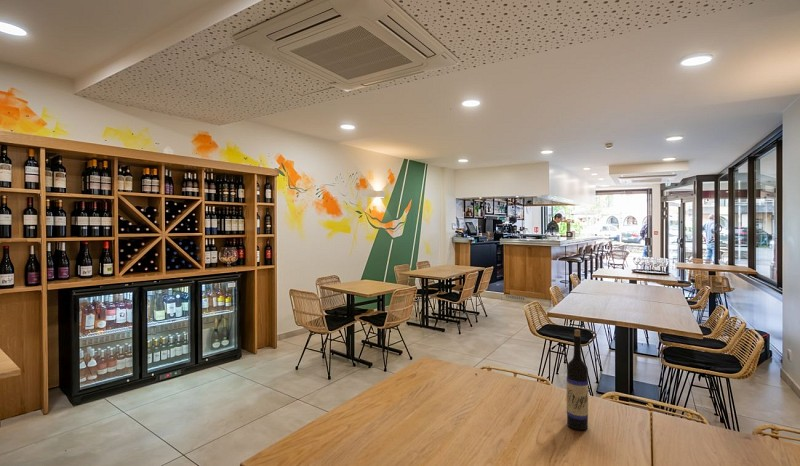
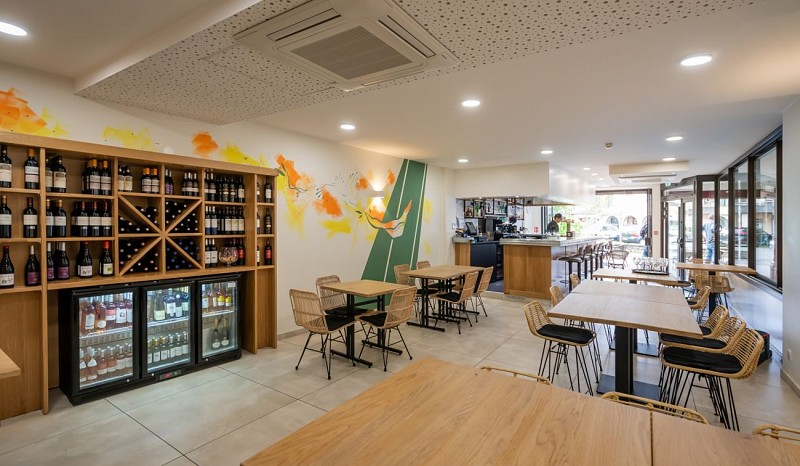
- wine bottle (577, 378)
